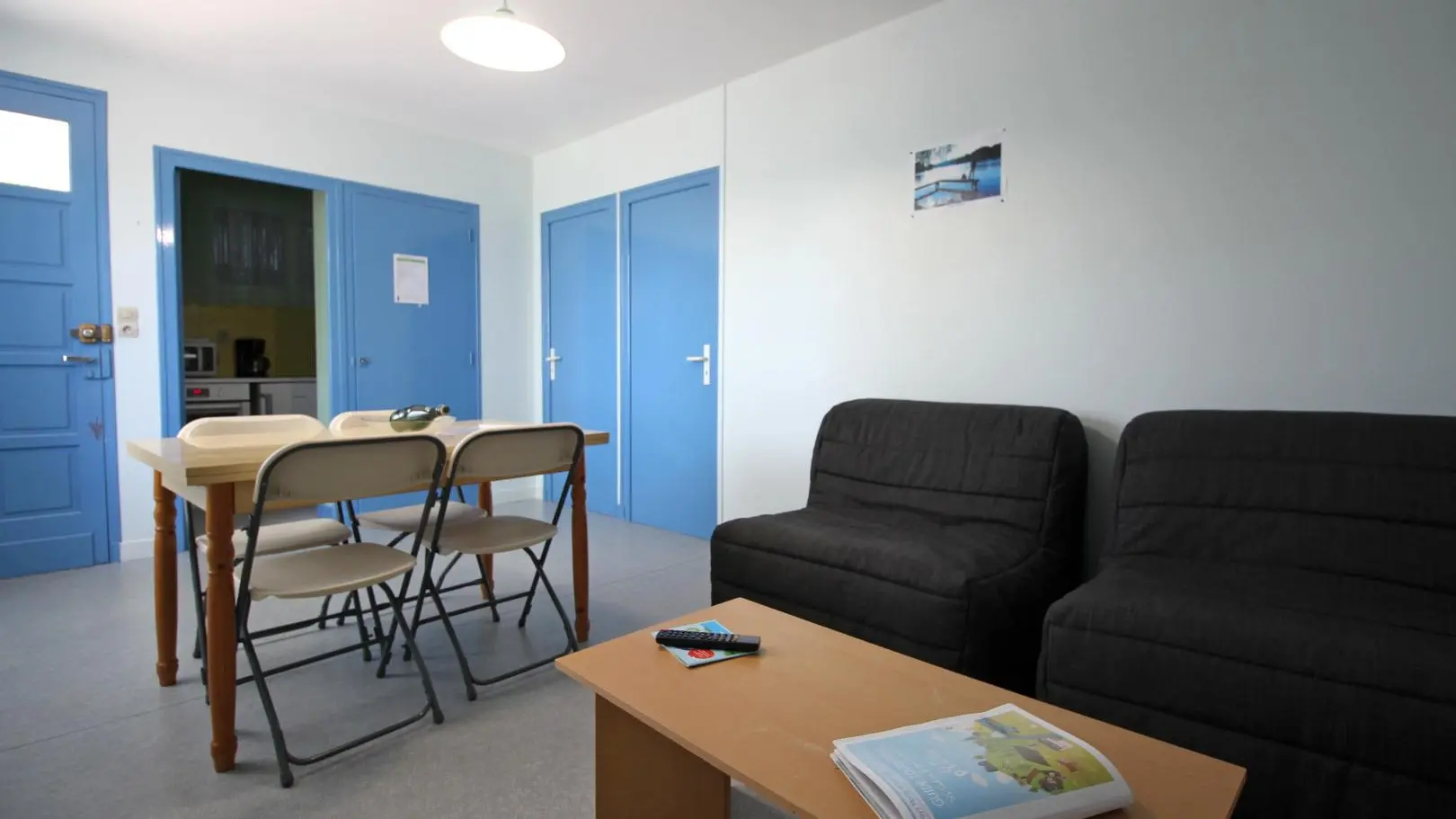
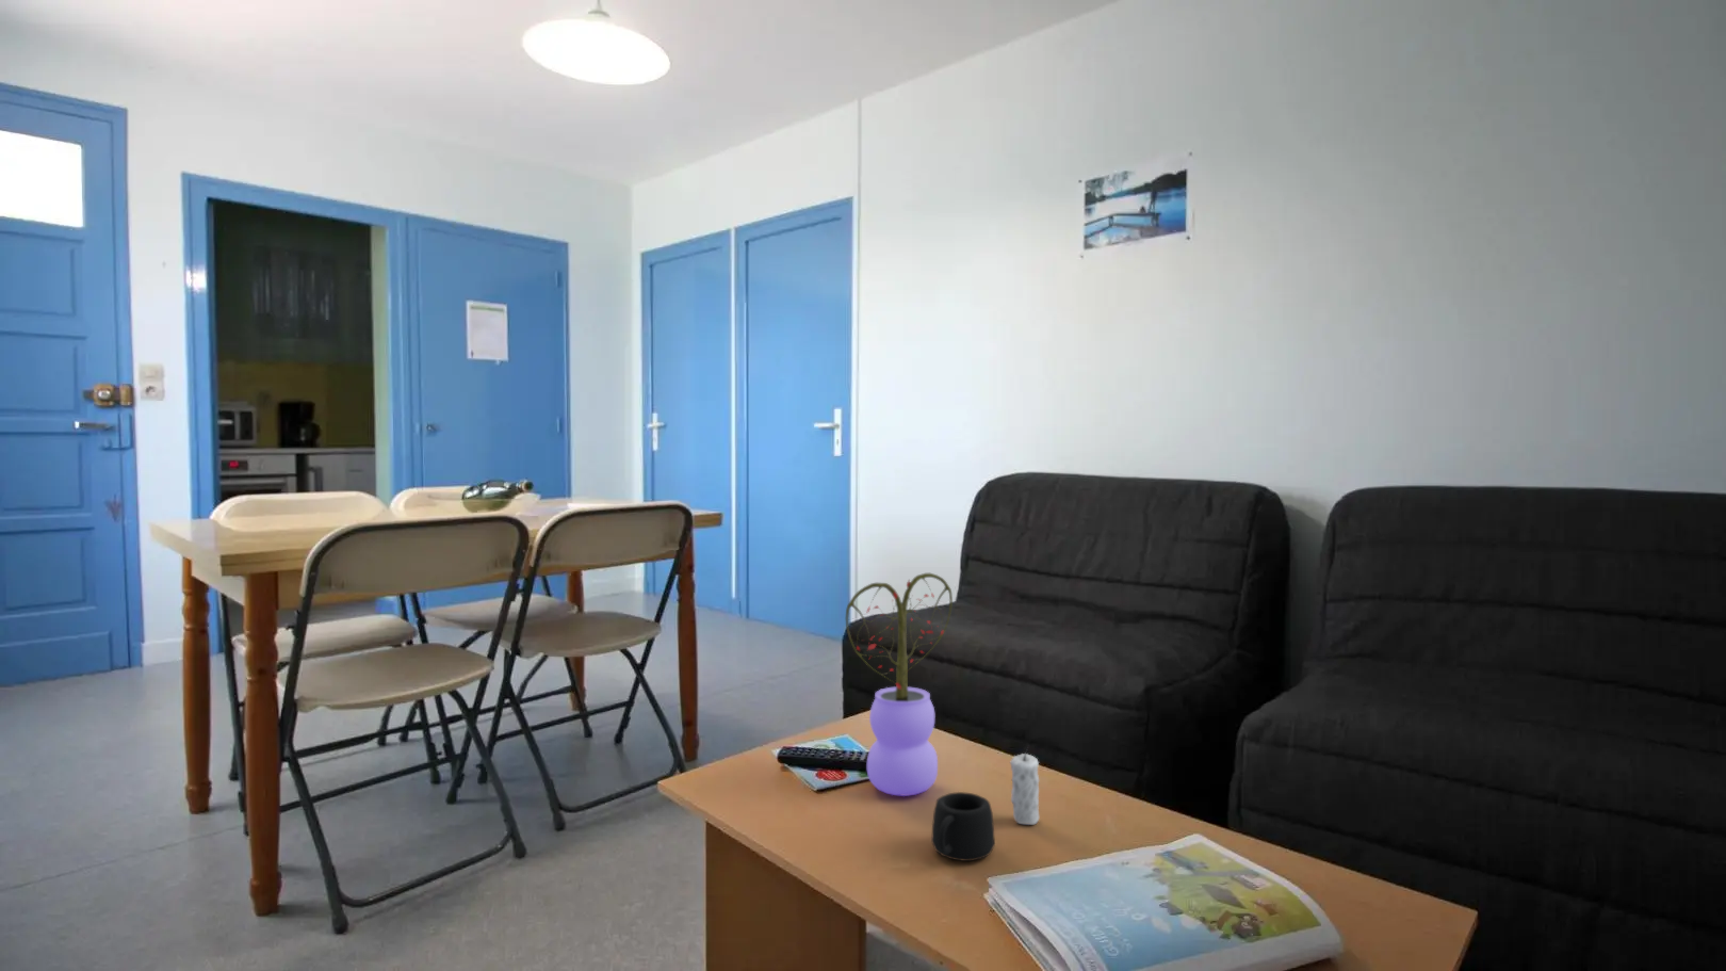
+ mug (958, 829)
+ potted plant (902, 682)
+ candle (1024, 782)
